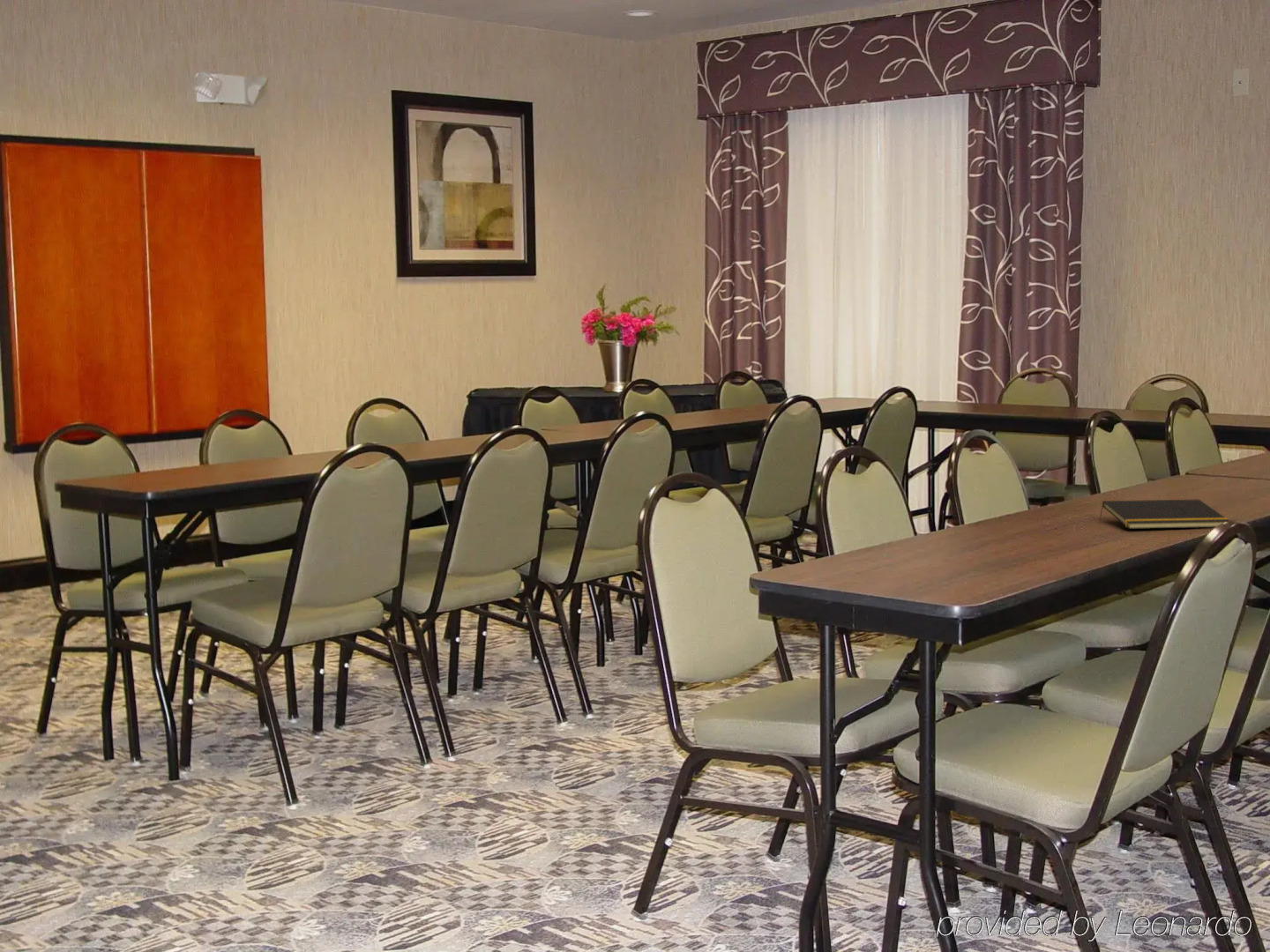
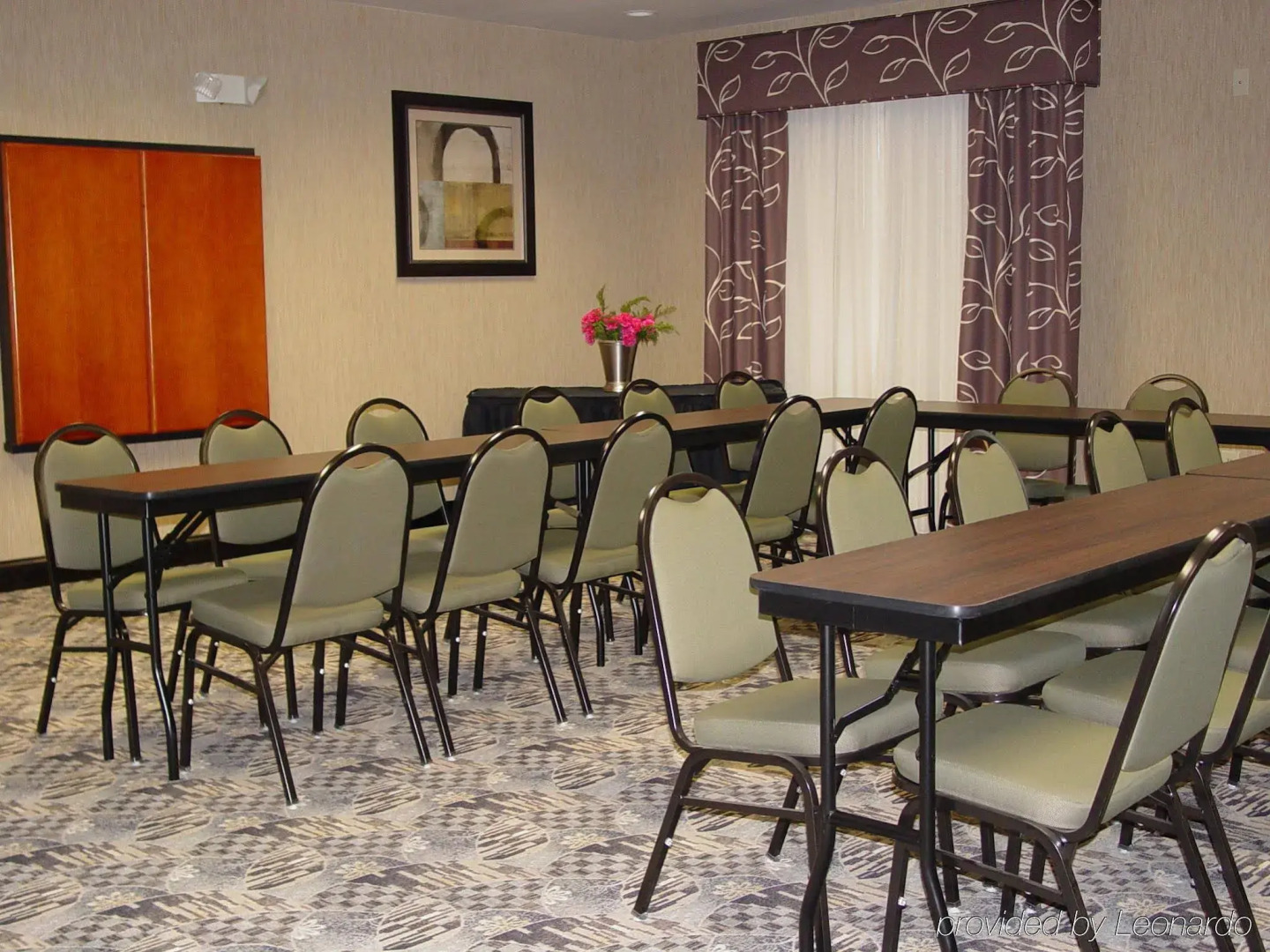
- notepad (1164, 513)
